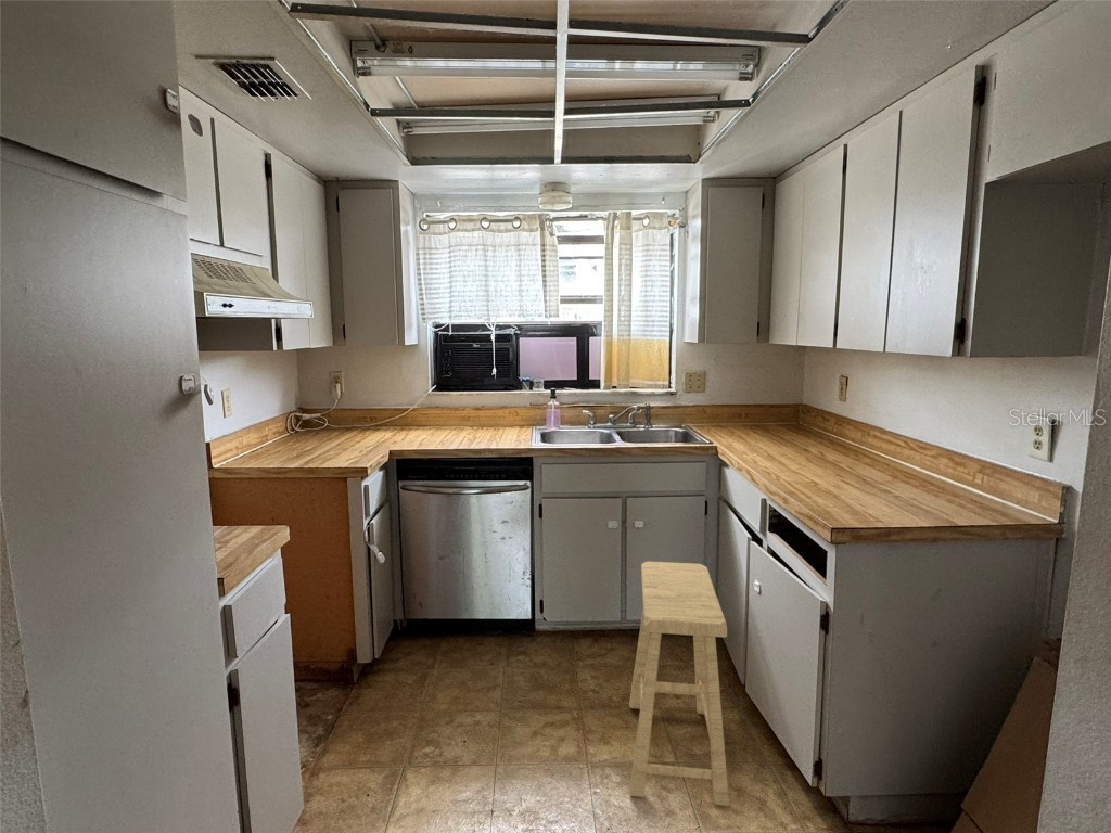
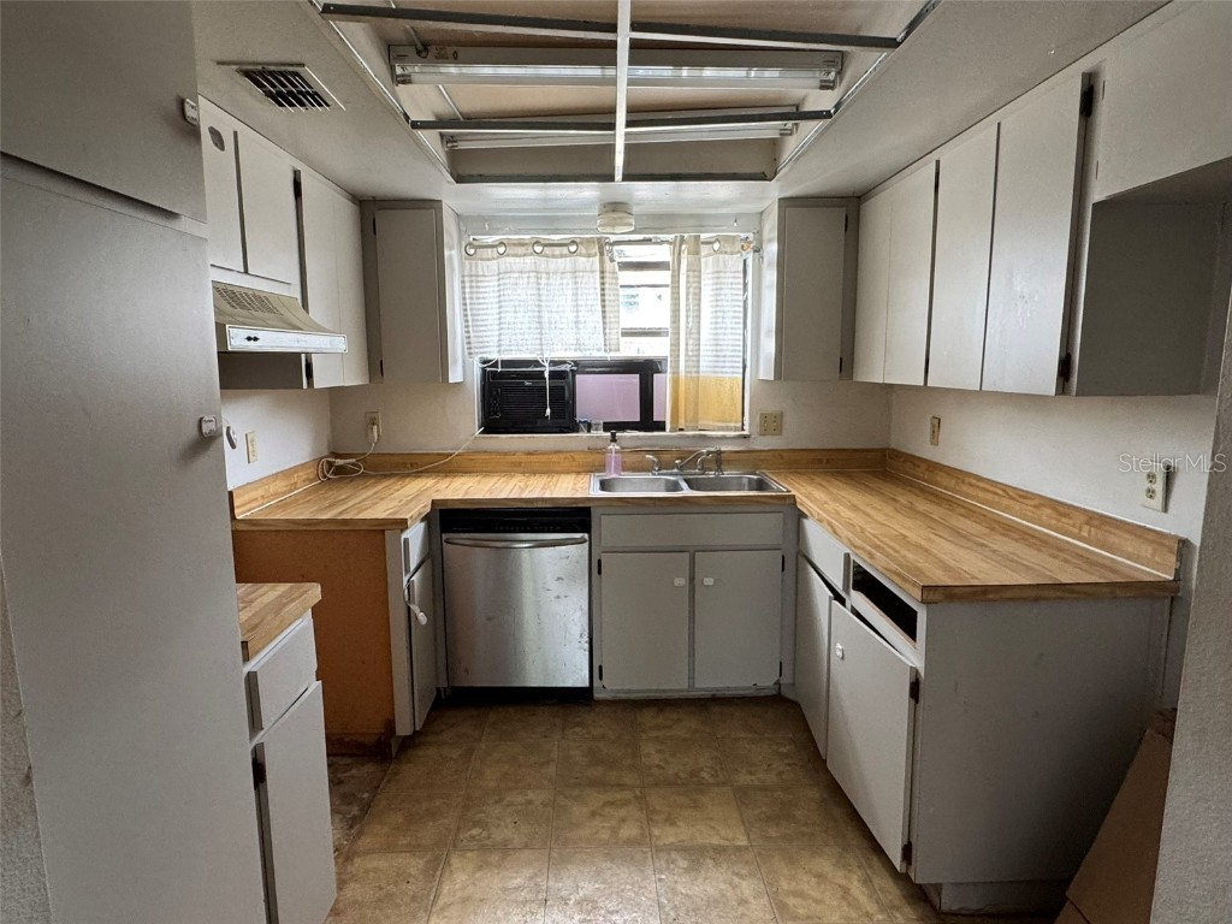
- stool (673, 682)
